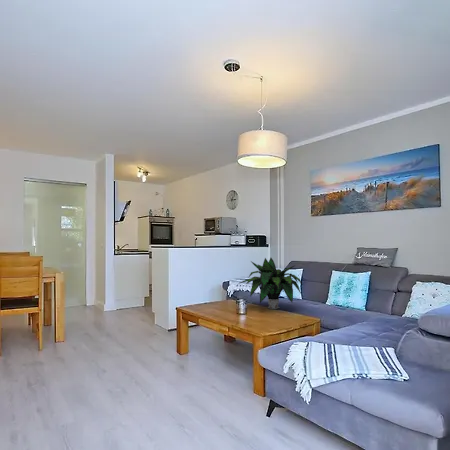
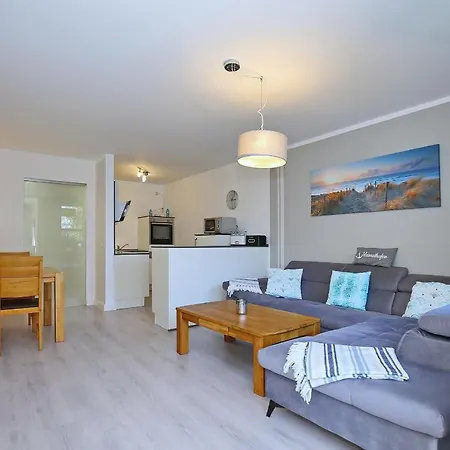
- potted plant (271, 282)
